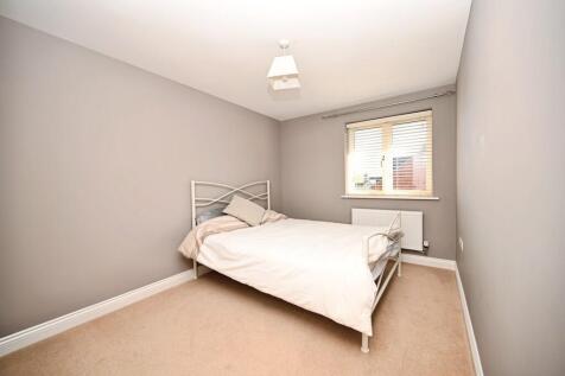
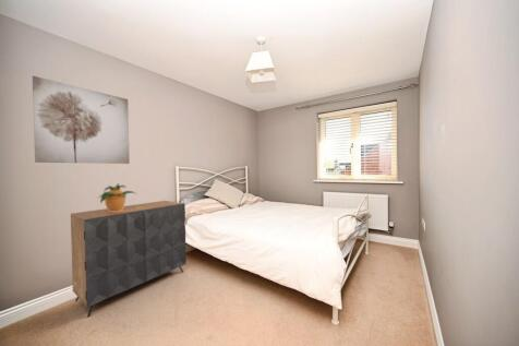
+ potted plant (118, 196)
+ wall art (87, 126)
+ dresser (135, 246)
